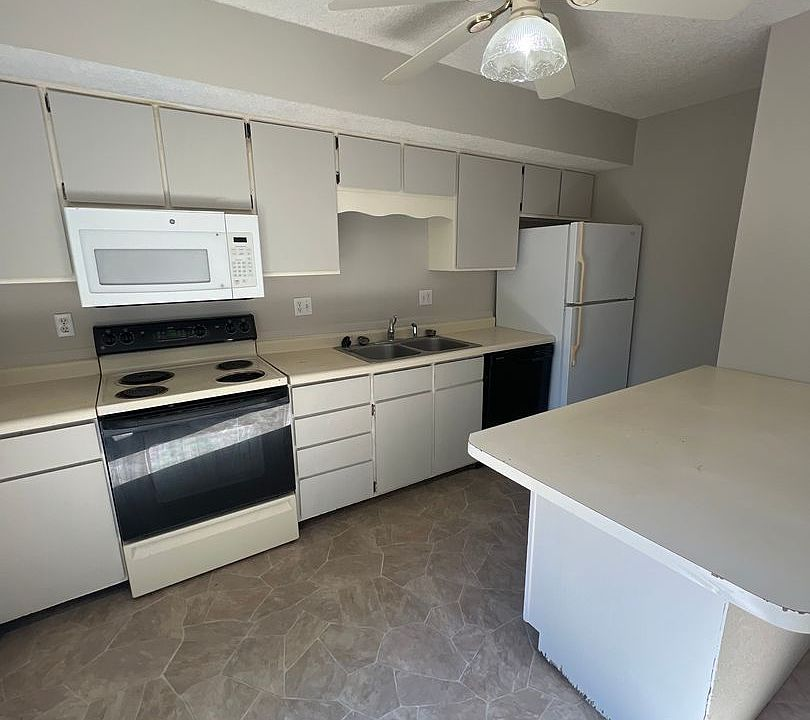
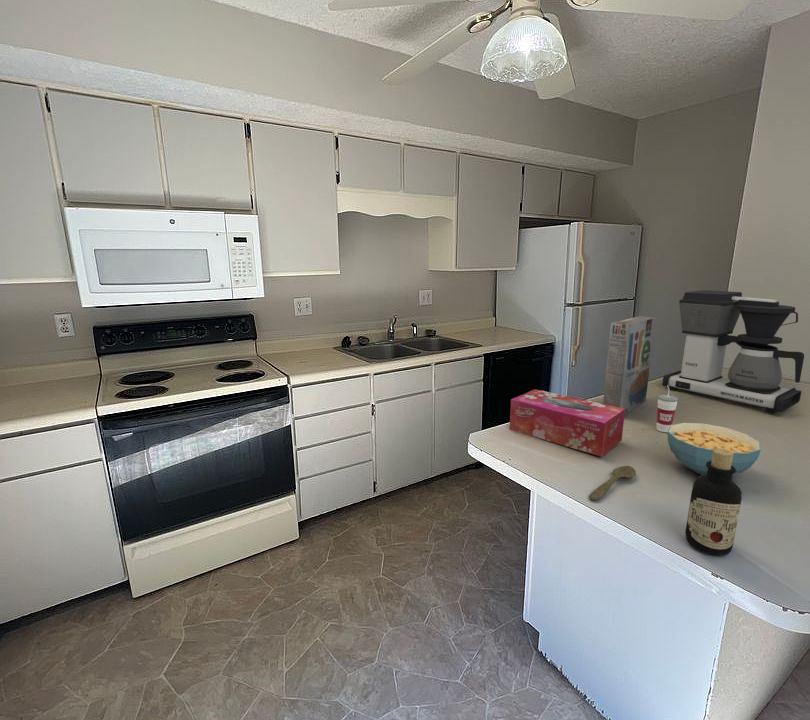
+ cereal box (629, 365)
+ coffee maker (736, 343)
+ cereal bowl (709, 454)
+ tissue box (564, 419)
+ bottle (715, 499)
+ cup (666, 407)
+ spoon (611, 482)
